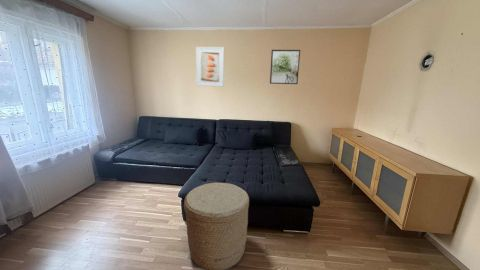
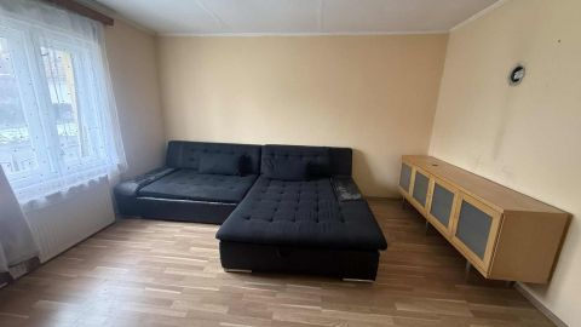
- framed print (284, 67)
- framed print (210, 67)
- basket (217, 222)
